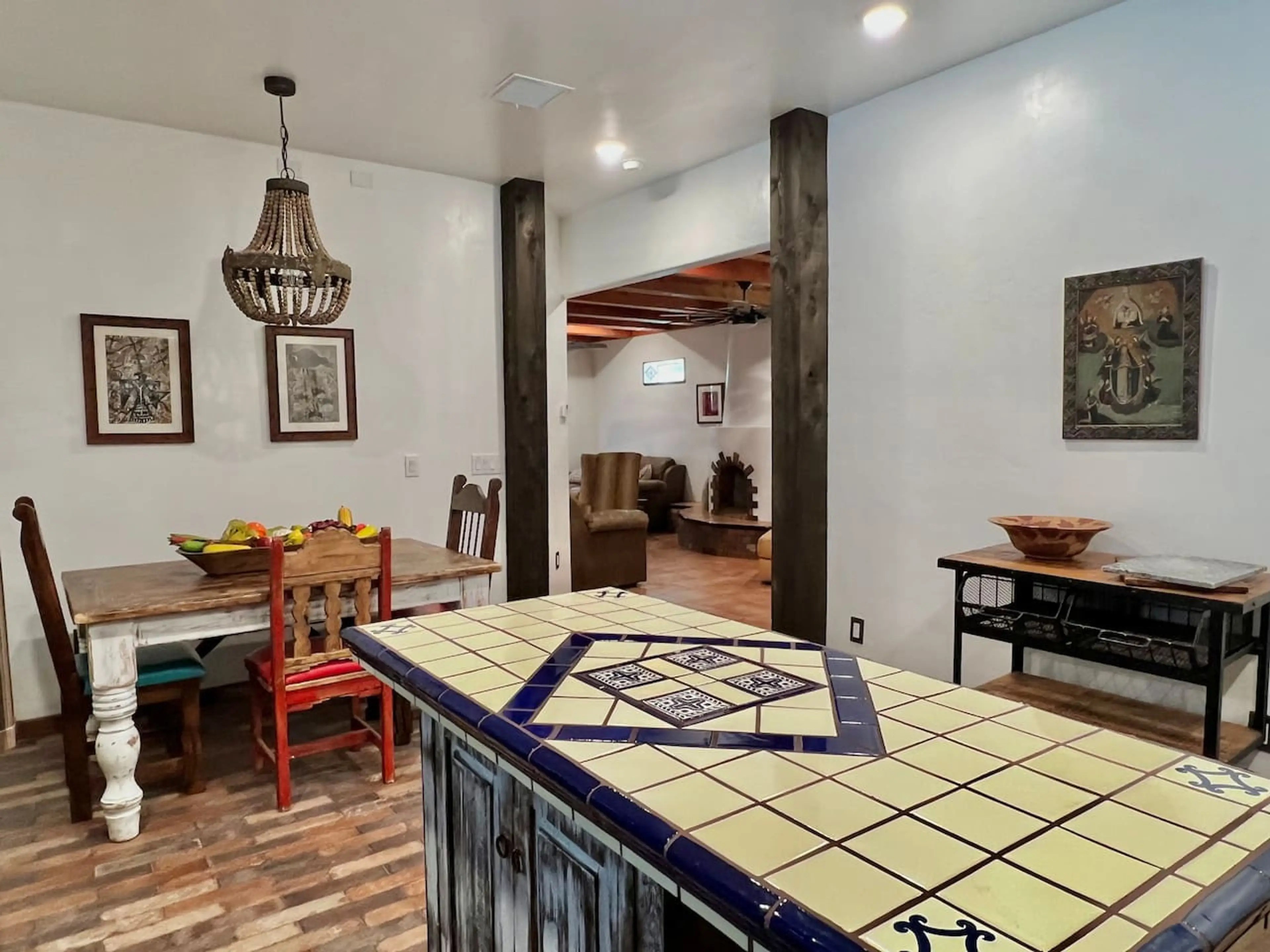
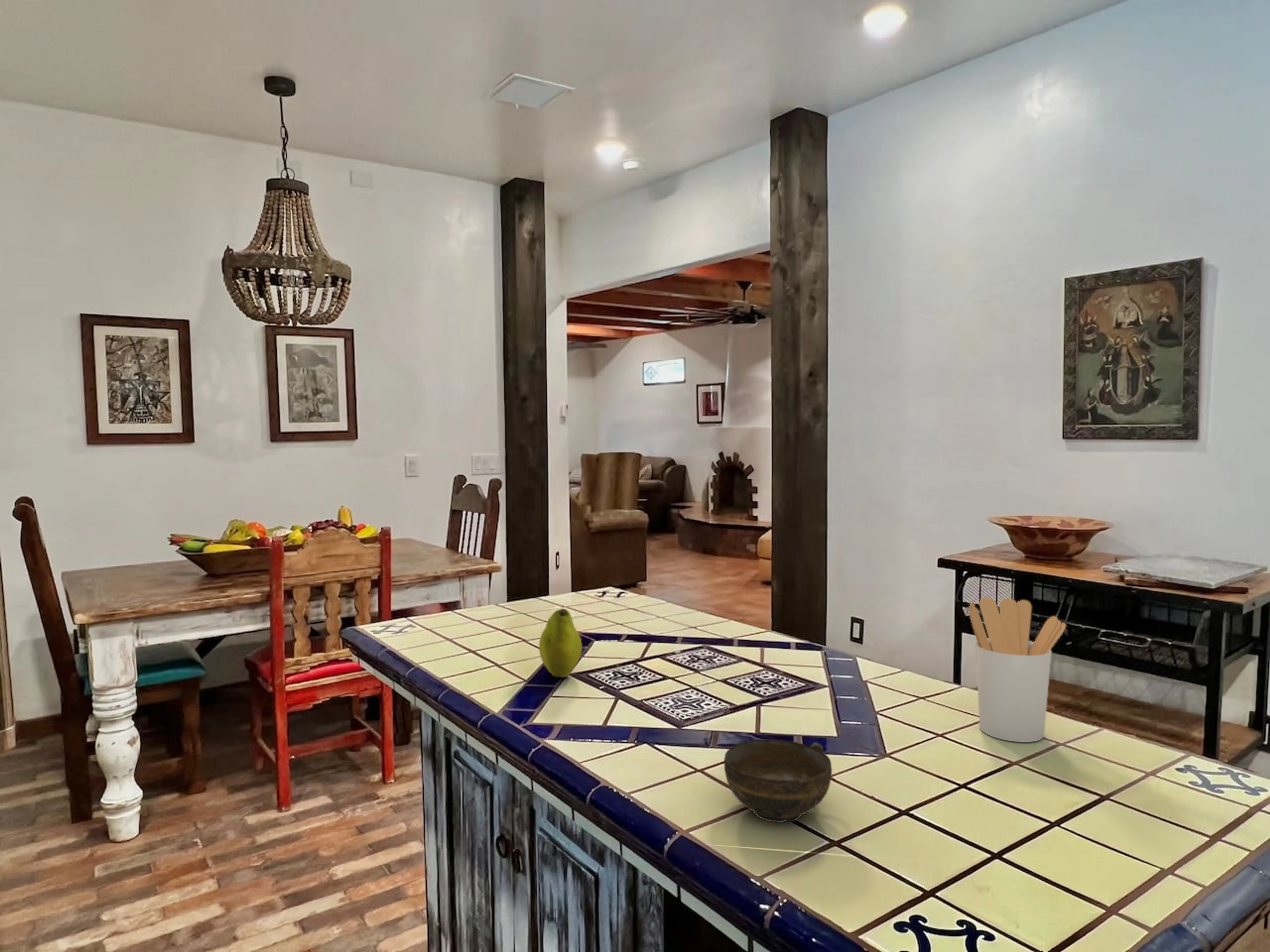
+ cup (784, 781)
+ fruit (560, 641)
+ utensil holder (1009, 663)
